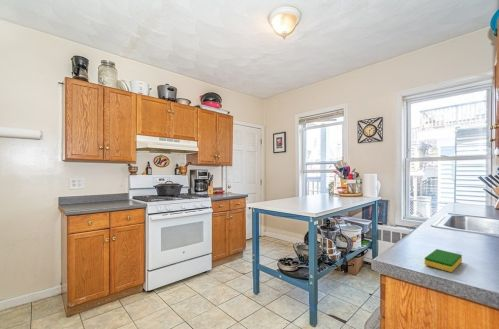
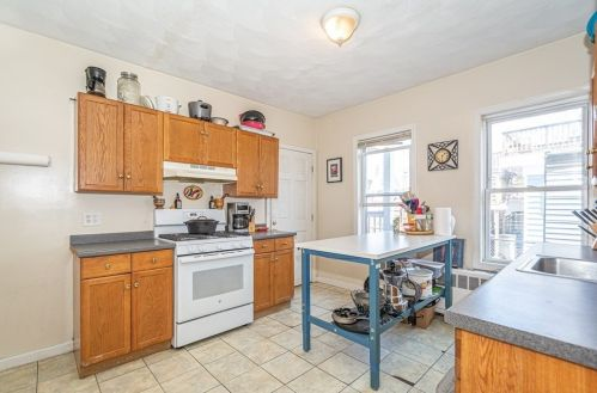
- dish sponge (443, 259)
